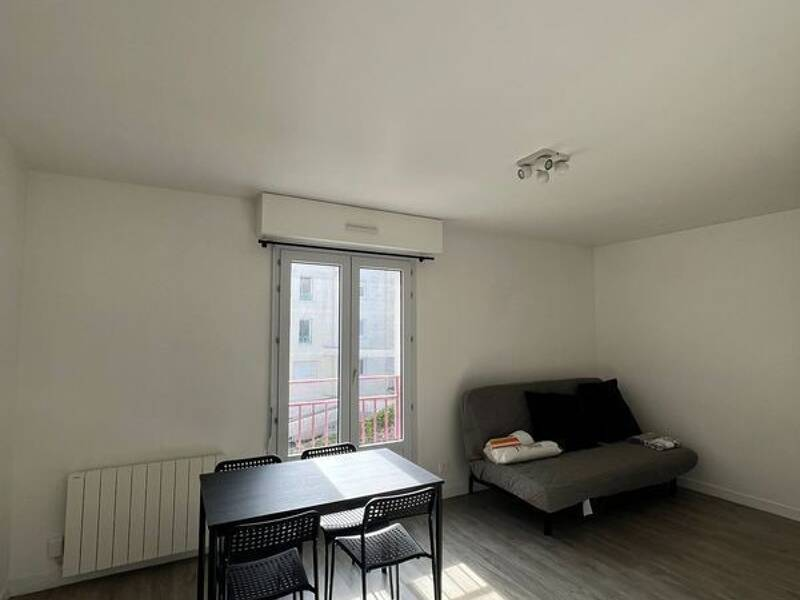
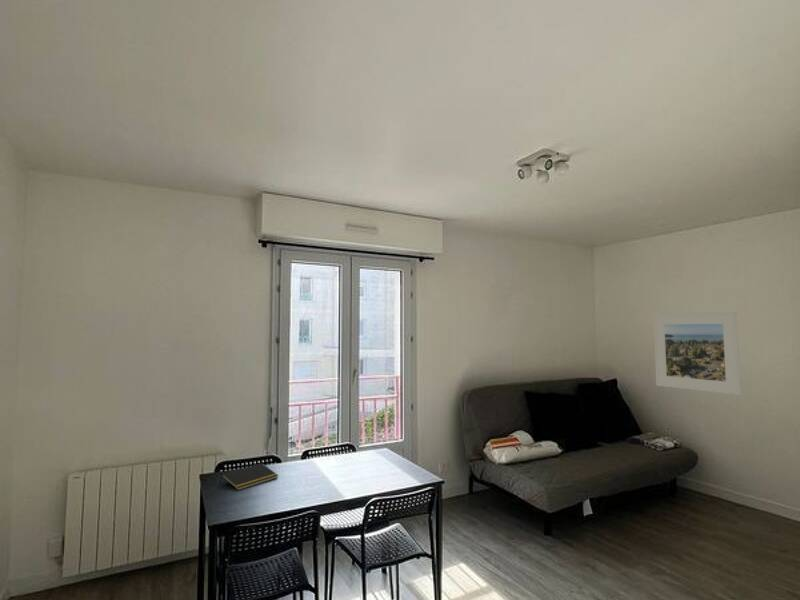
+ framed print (693, 351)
+ notepad (250, 475)
